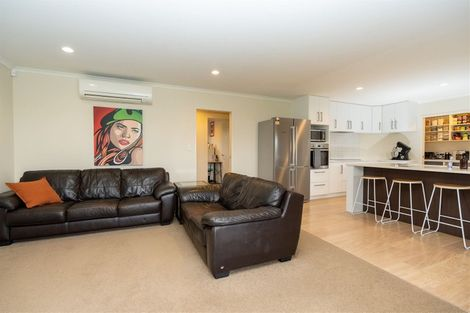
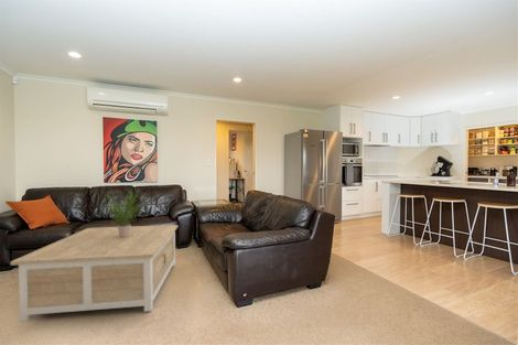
+ potted plant (125, 214)
+ coffee table (115, 262)
